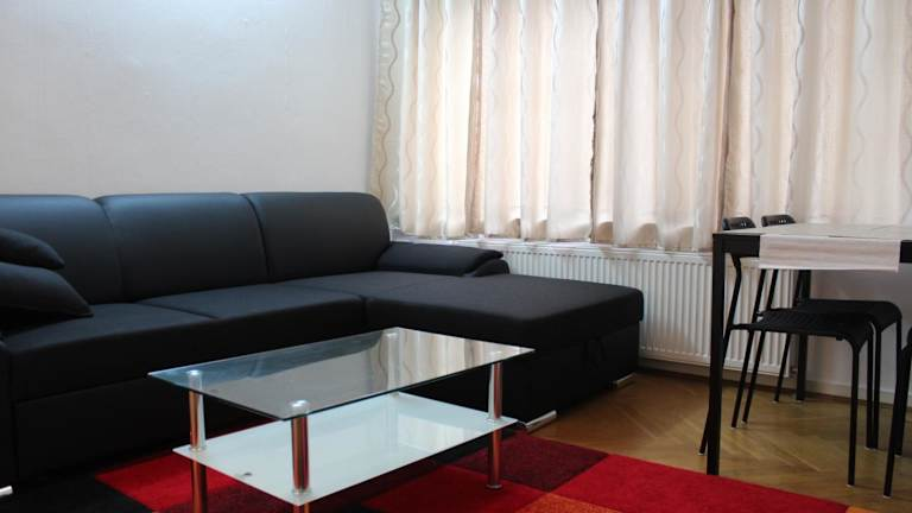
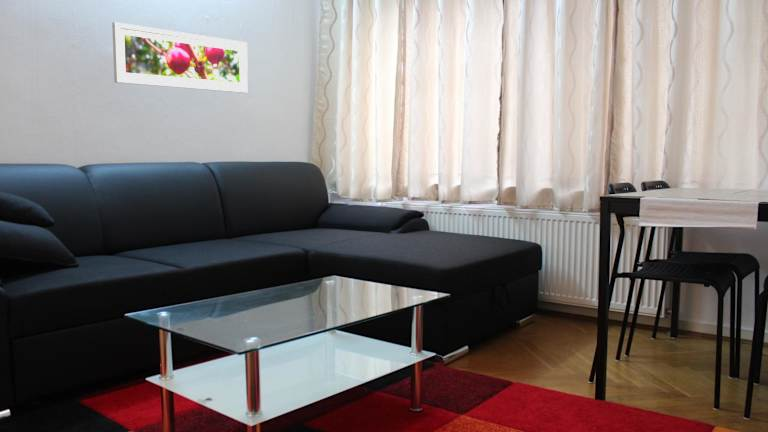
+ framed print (186, 60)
